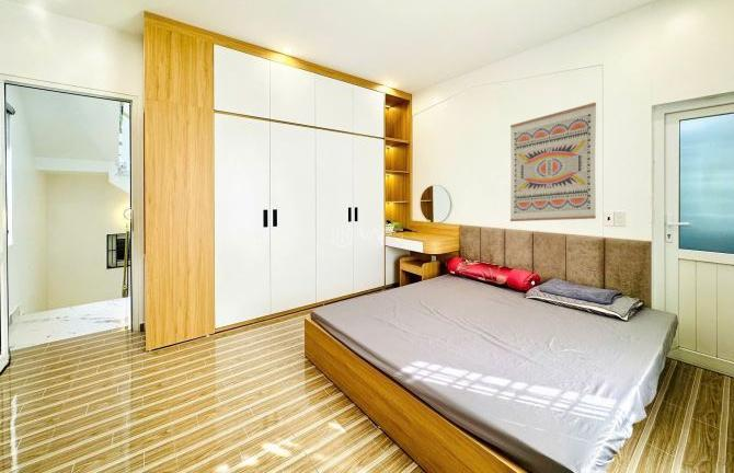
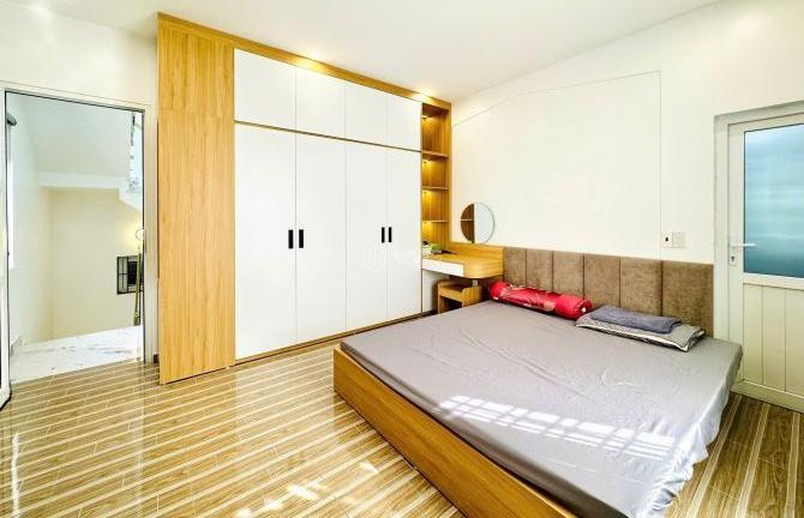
- wall art (549, 168)
